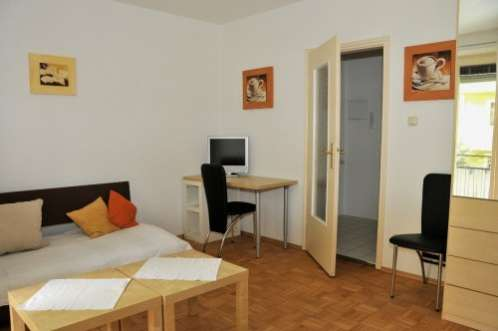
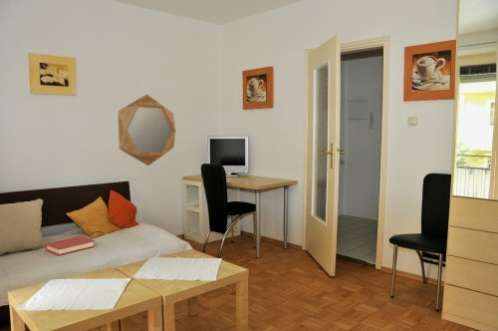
+ home mirror (149, 130)
+ hardback book (70, 245)
